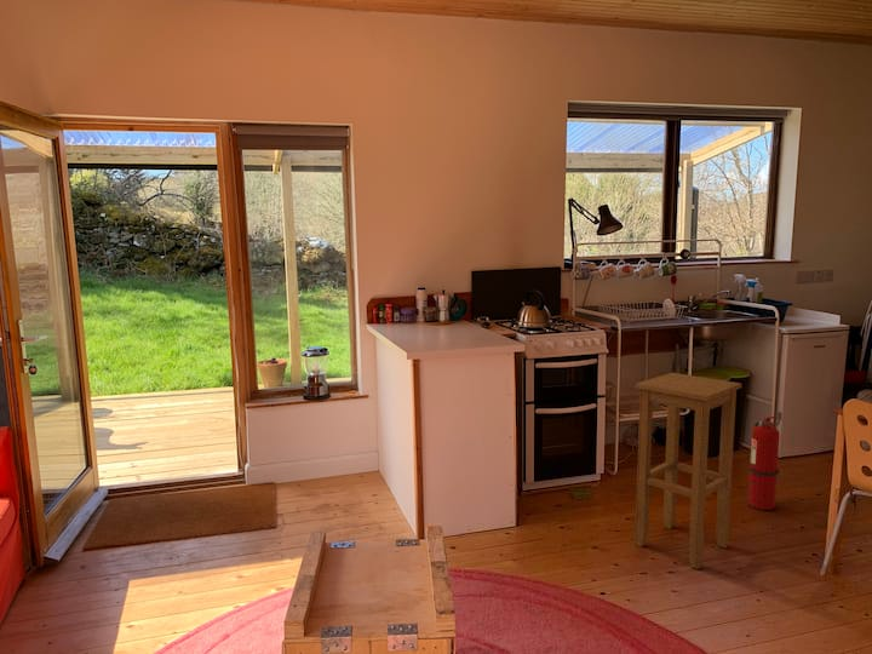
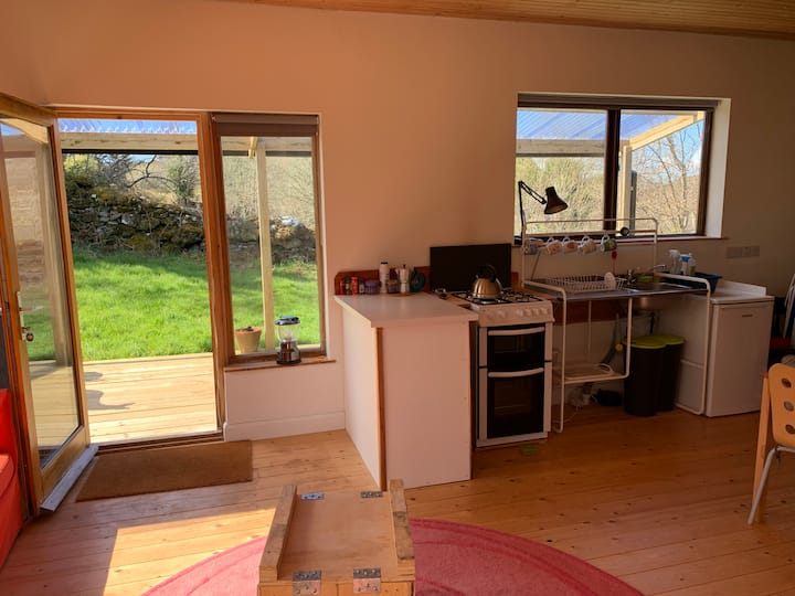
- stool (684, 465)
- fire extinguisher (762, 457)
